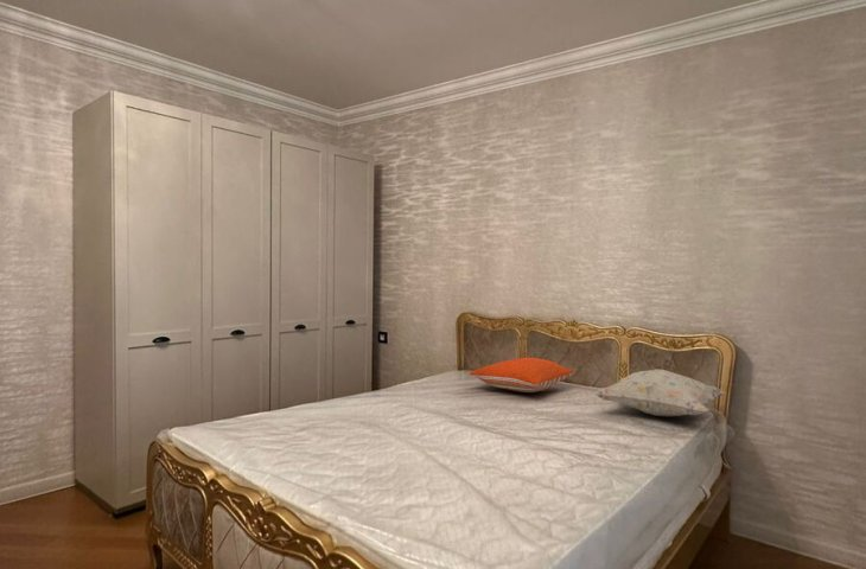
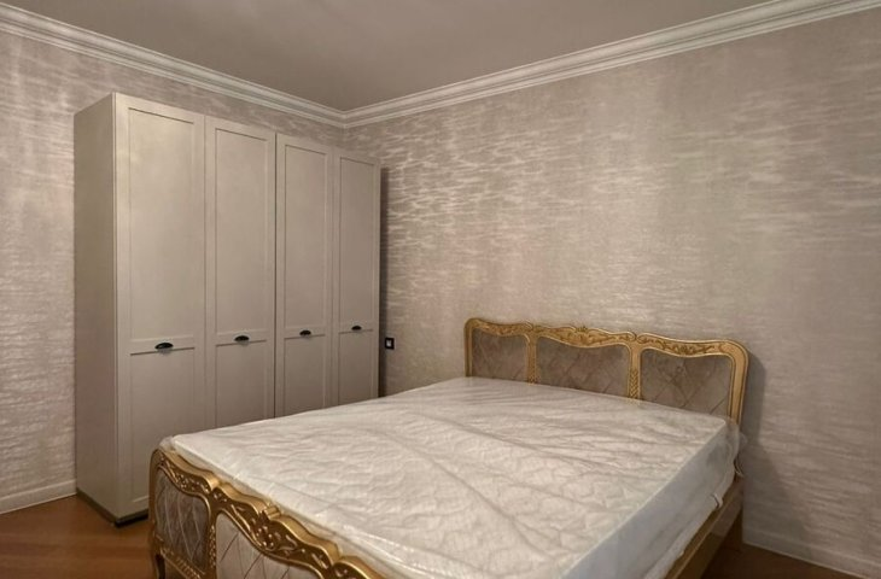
- decorative pillow (660, 392)
- pillow (521, 373)
